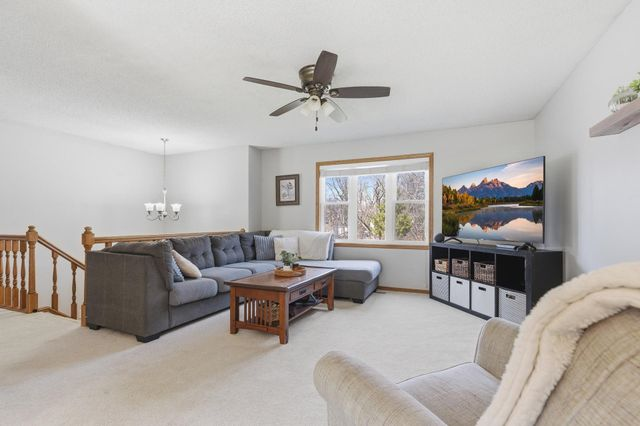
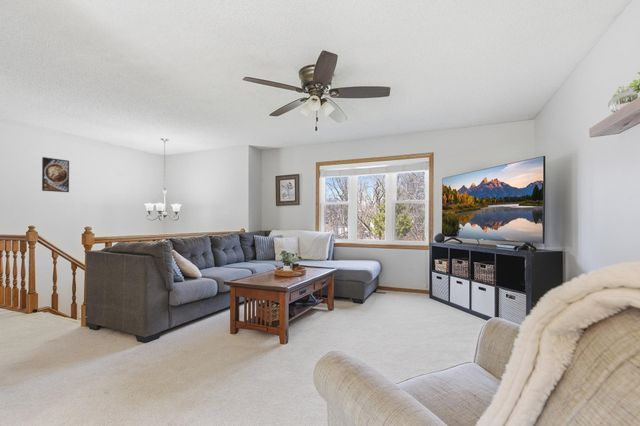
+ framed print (56, 175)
